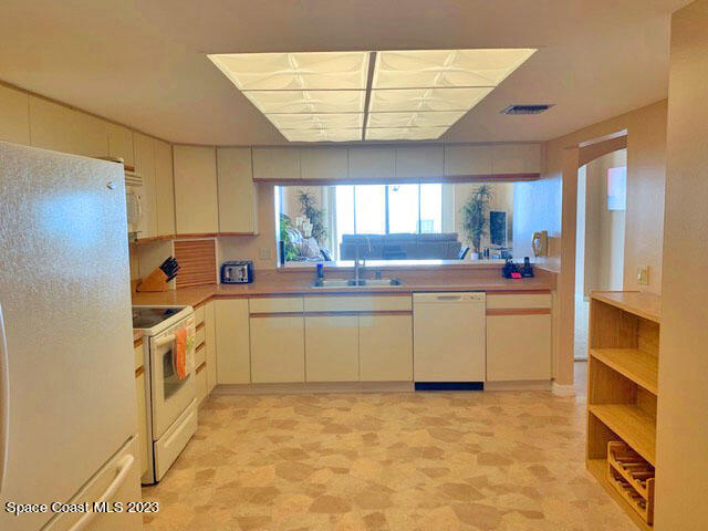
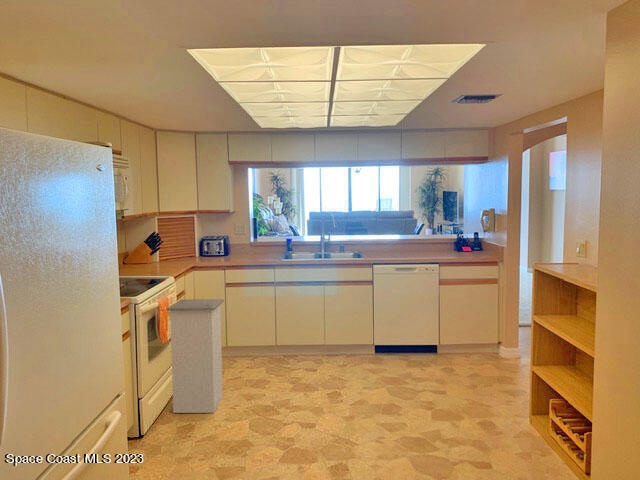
+ trash can (197, 353)
